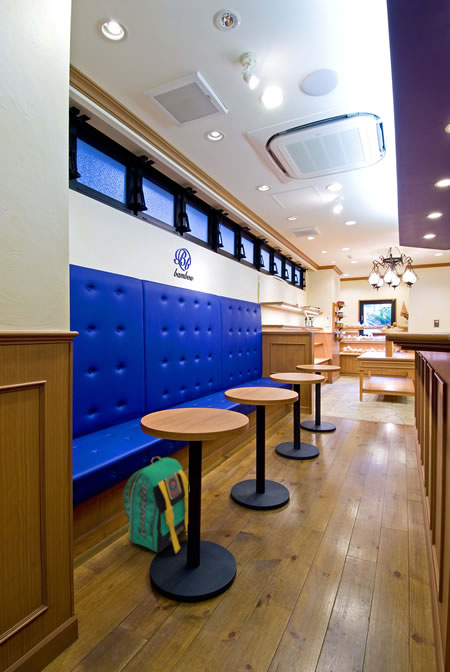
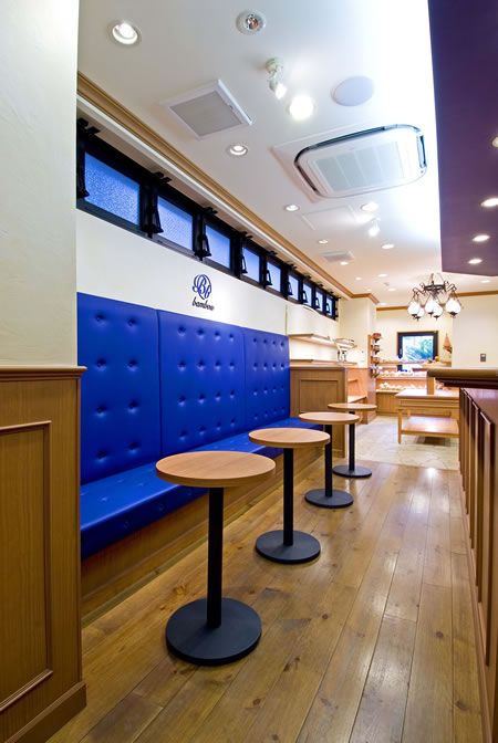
- backpack (159, 497)
